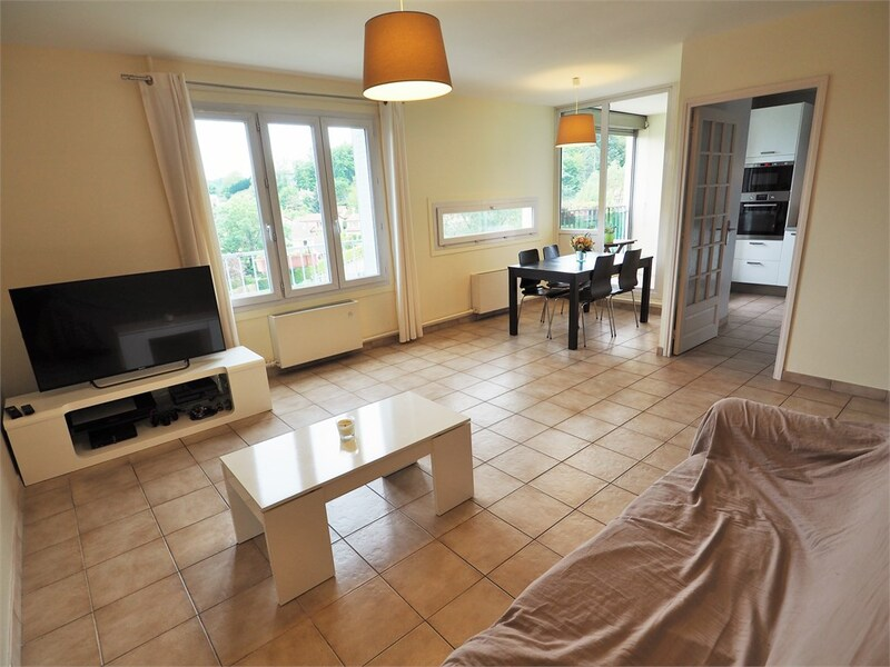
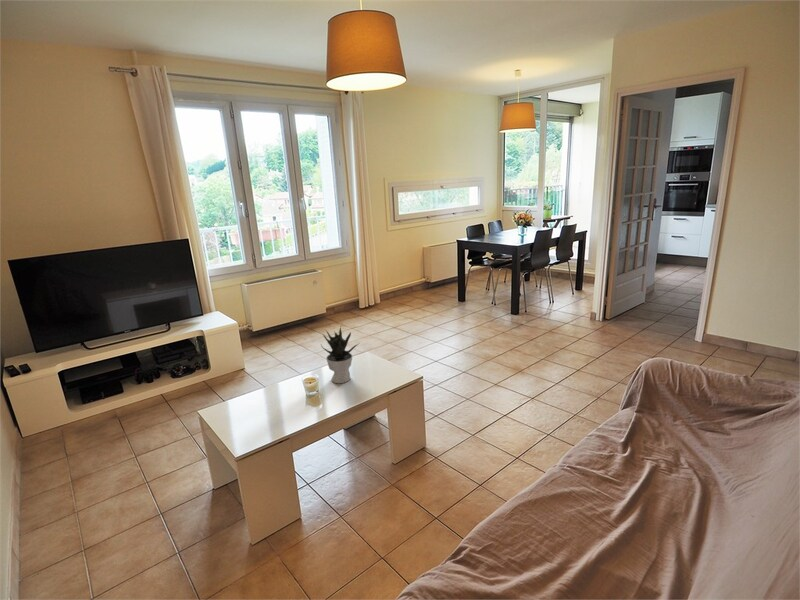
+ potted plant (336, 353)
